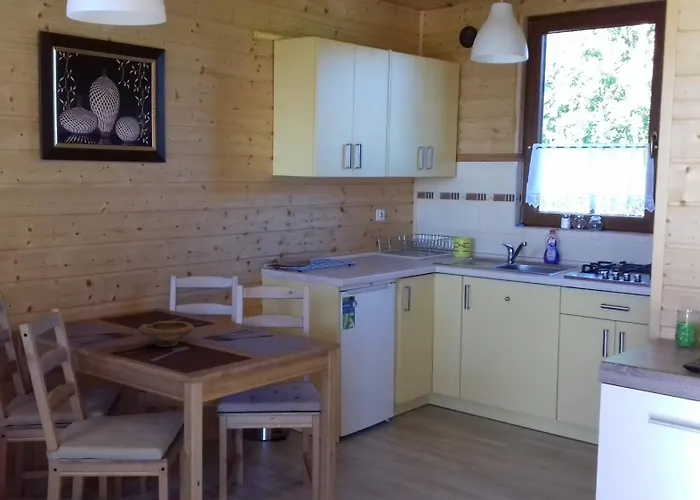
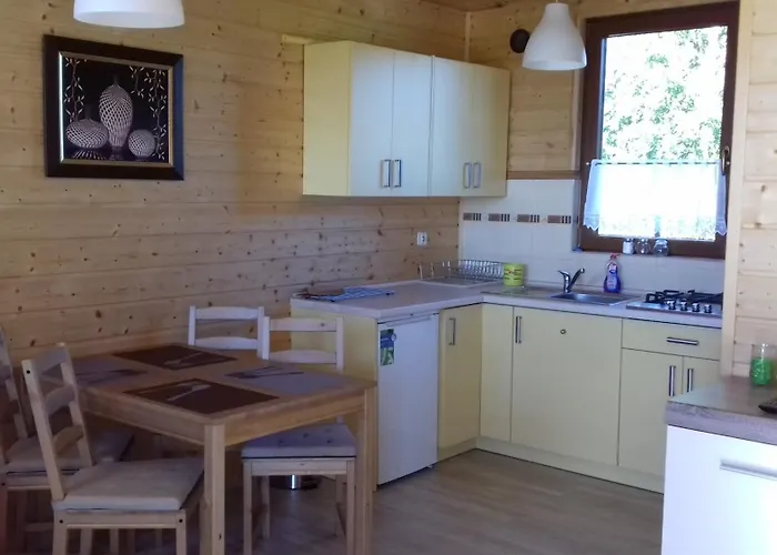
- bowl (166, 334)
